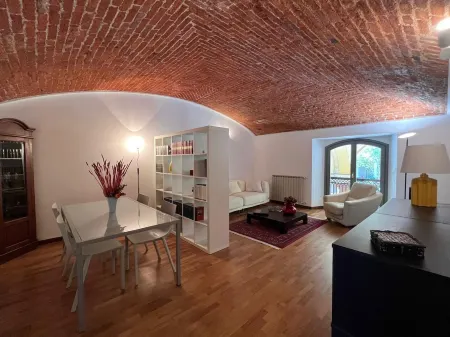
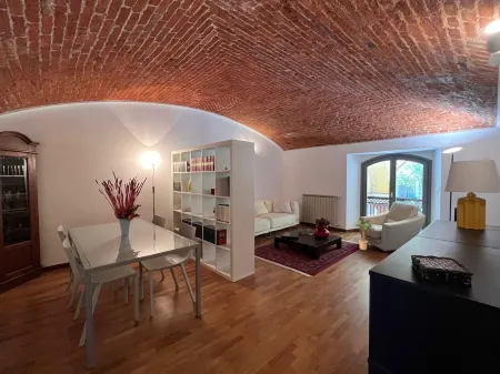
+ potted plant (363, 233)
